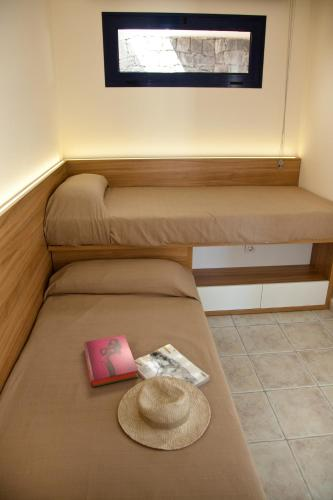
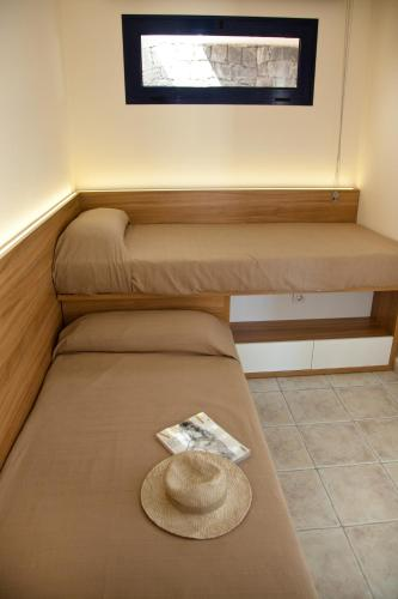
- hardback book (109, 358)
